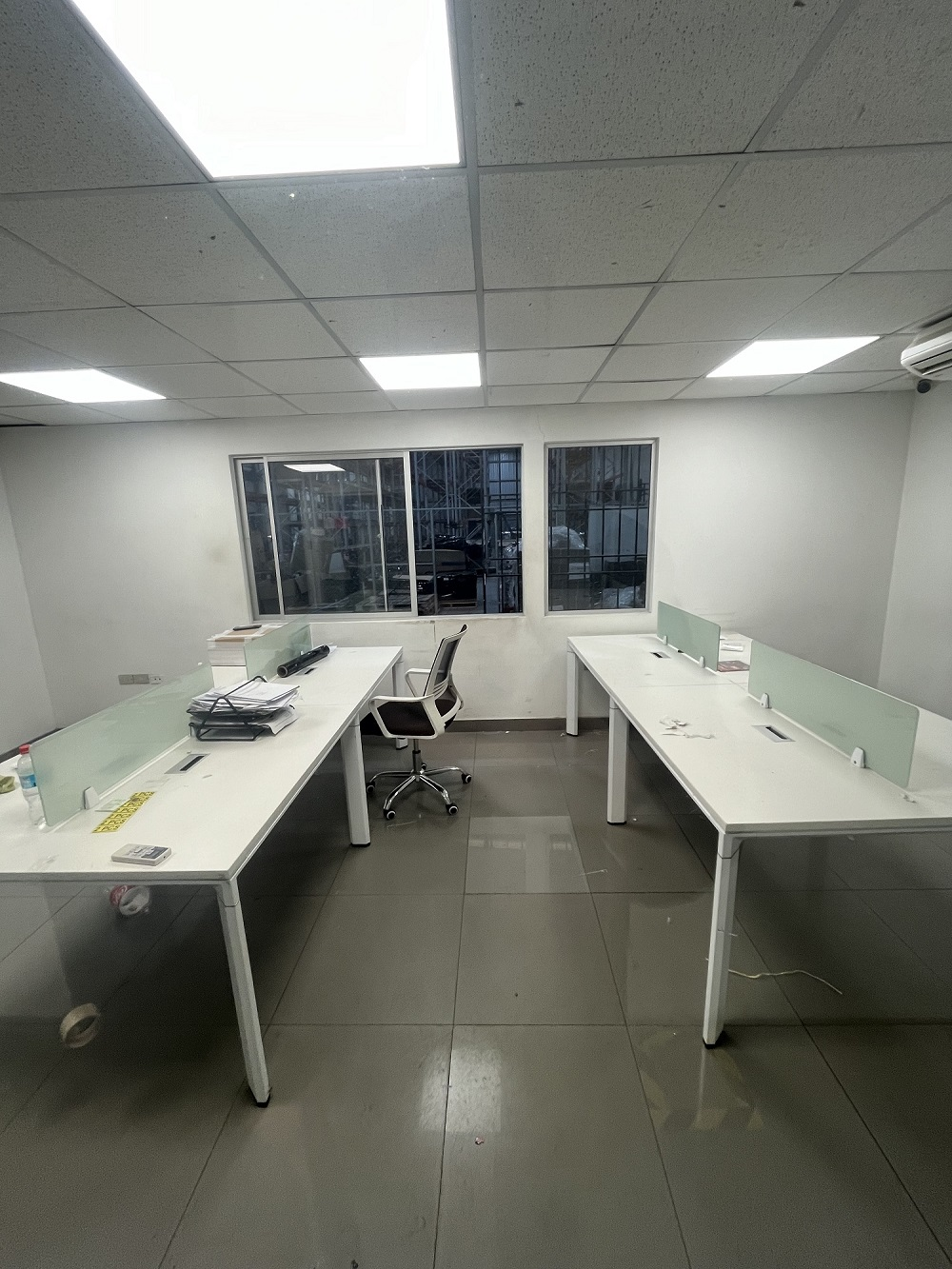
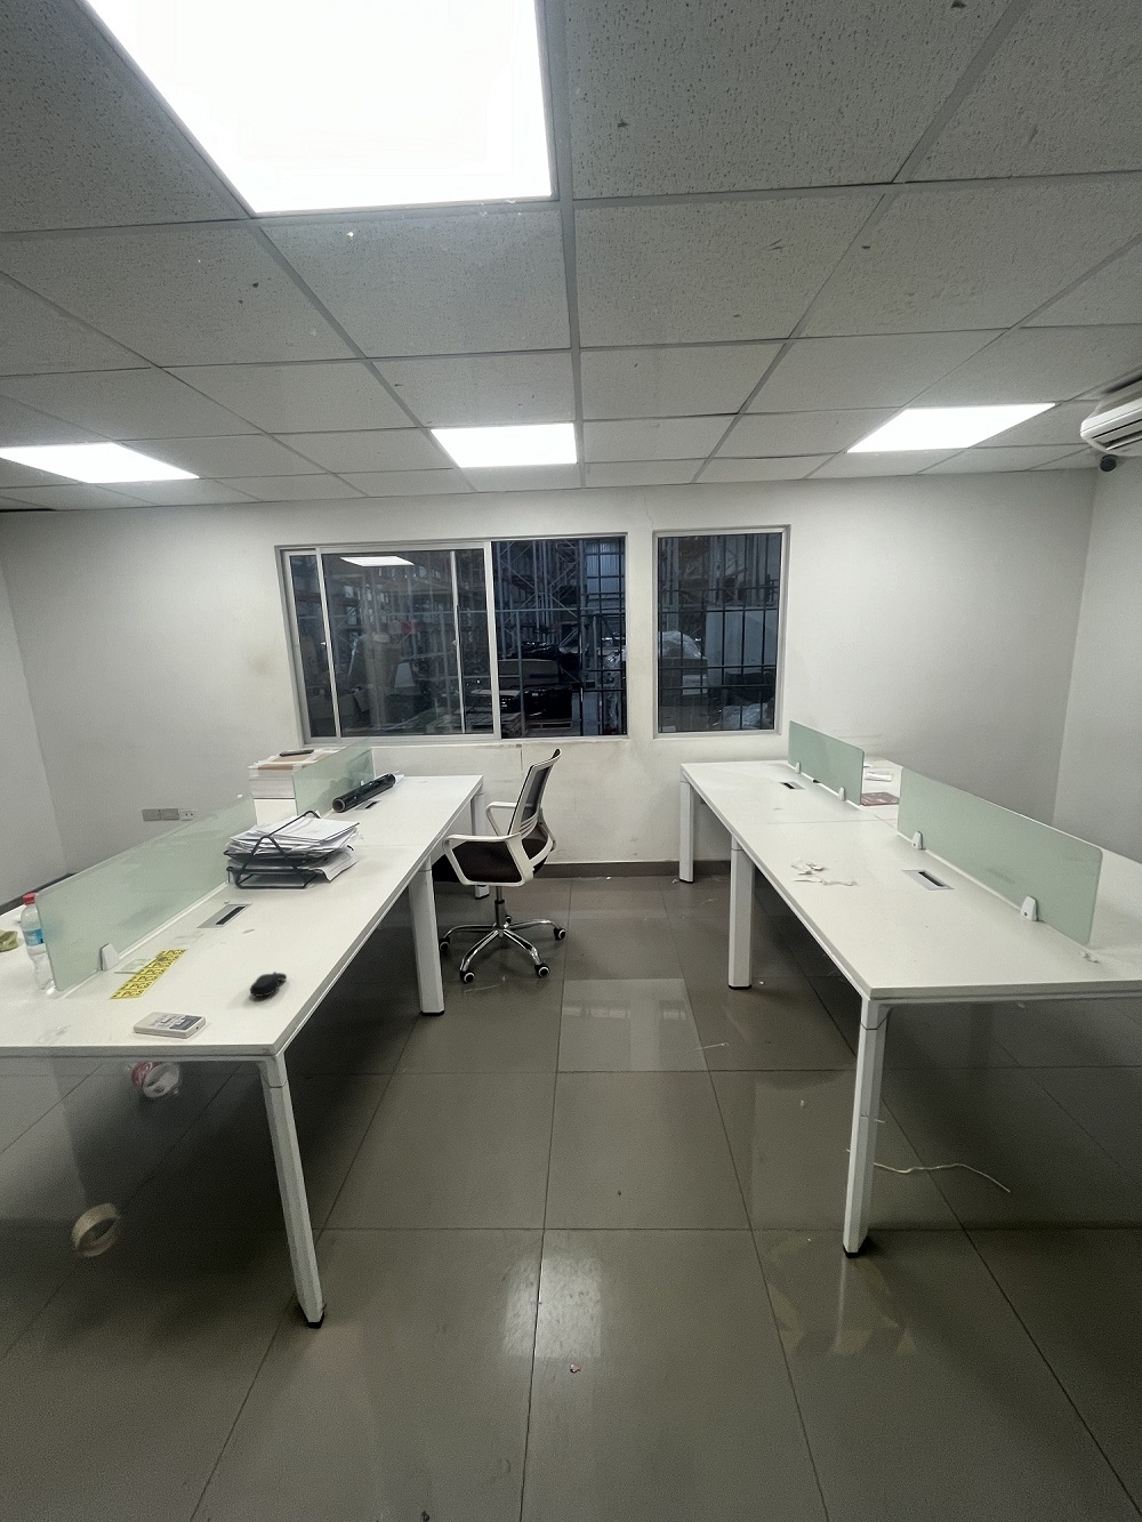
+ computer mouse (268, 982)
